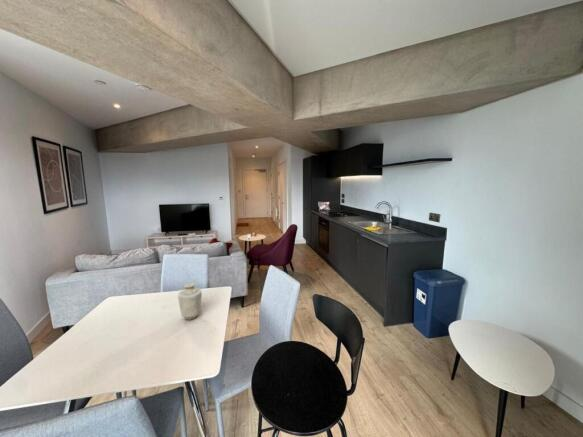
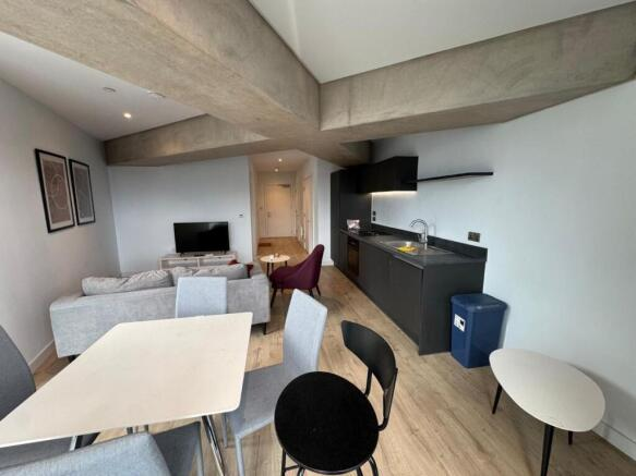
- vase (190, 300)
